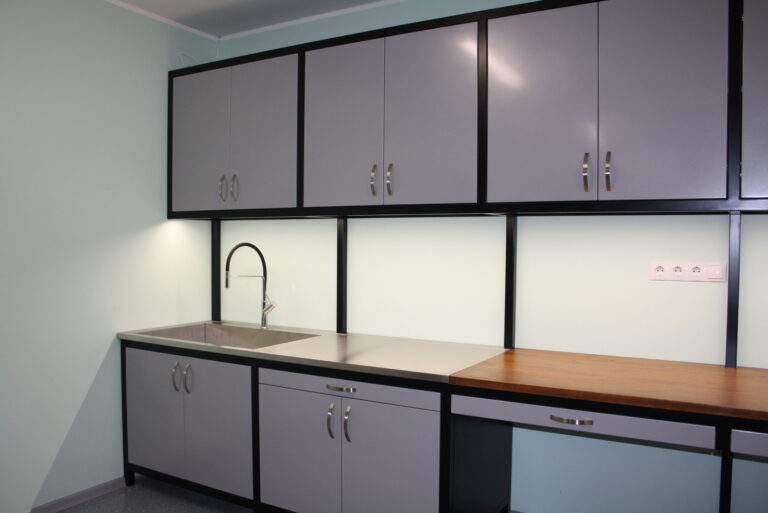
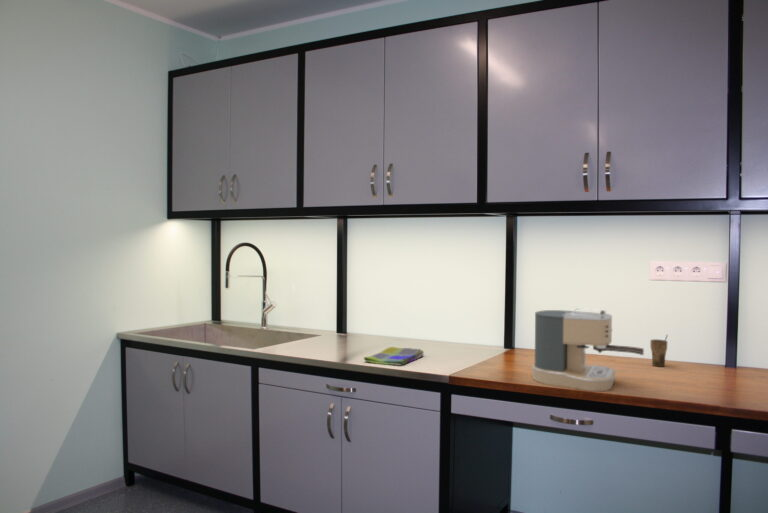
+ cup (658, 349)
+ dish towel (394, 355)
+ coffee maker (586, 346)
